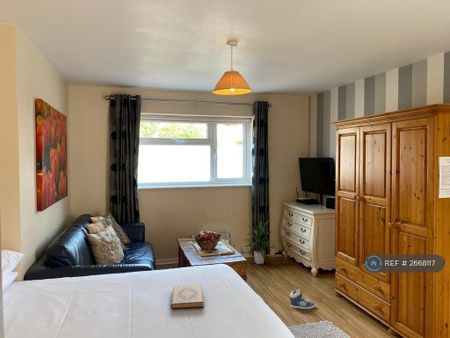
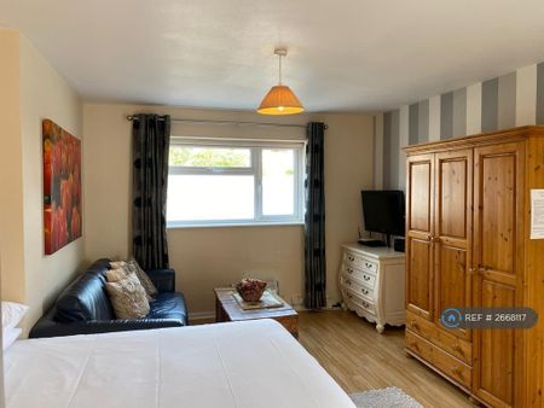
- hardback book (187, 296)
- sneaker (302, 298)
- indoor plant (258, 242)
